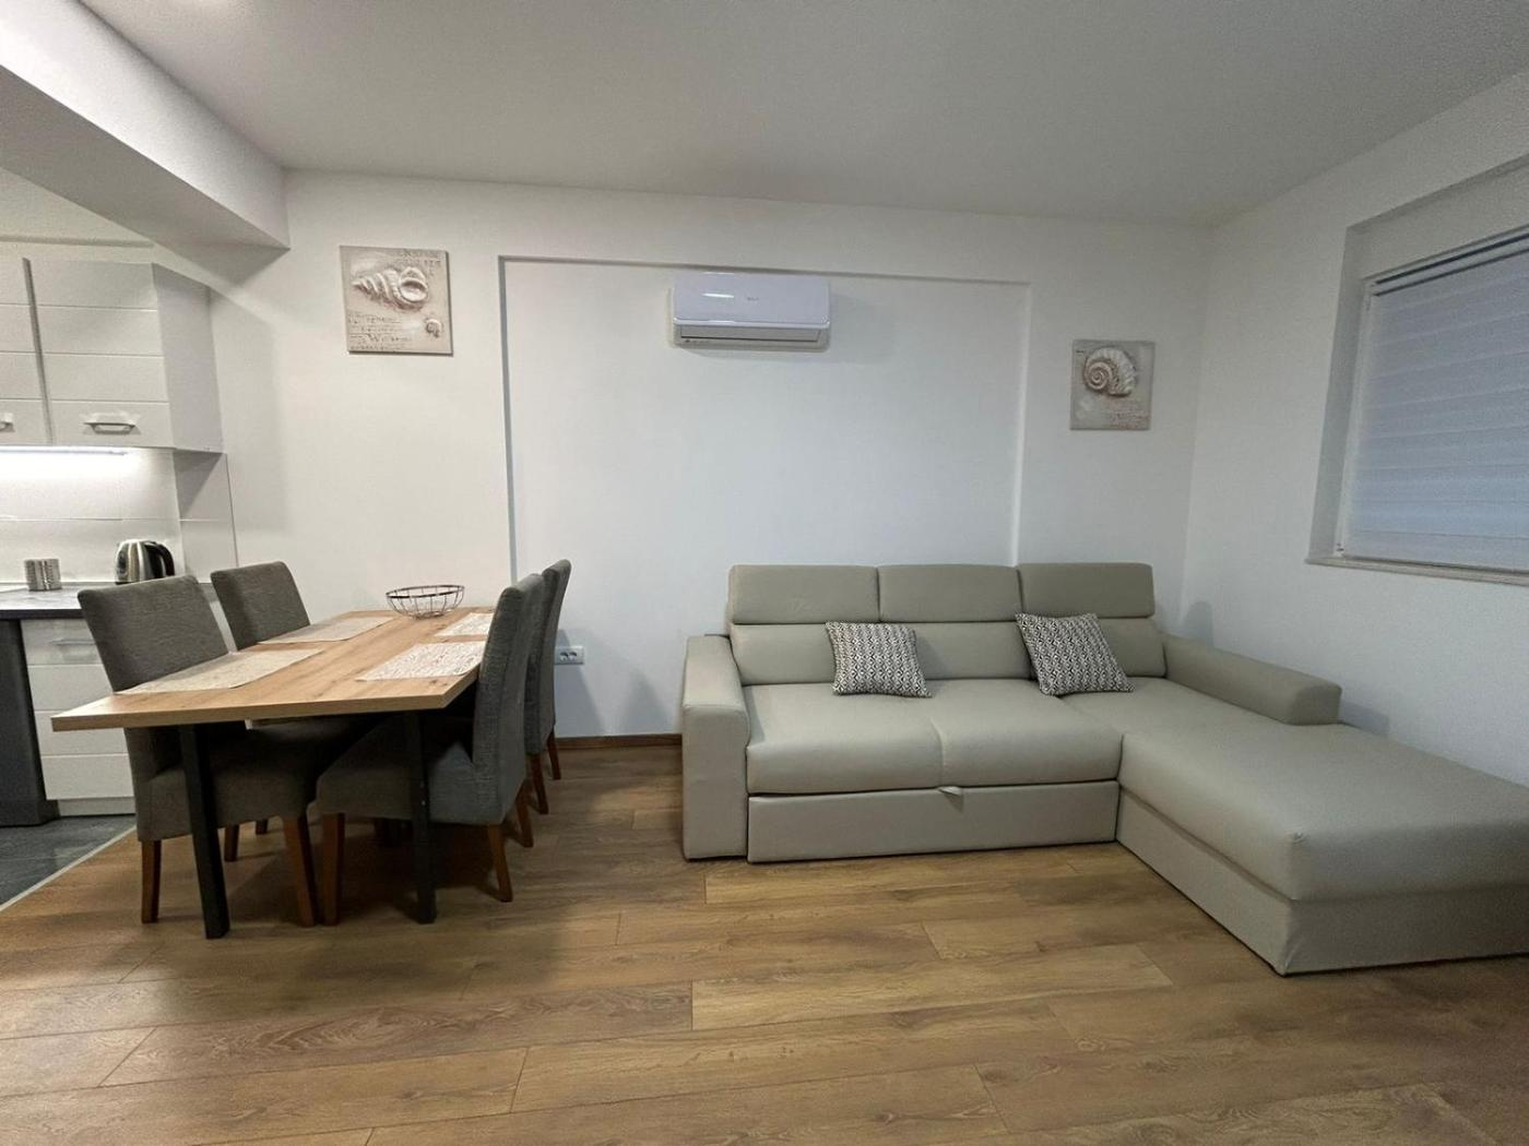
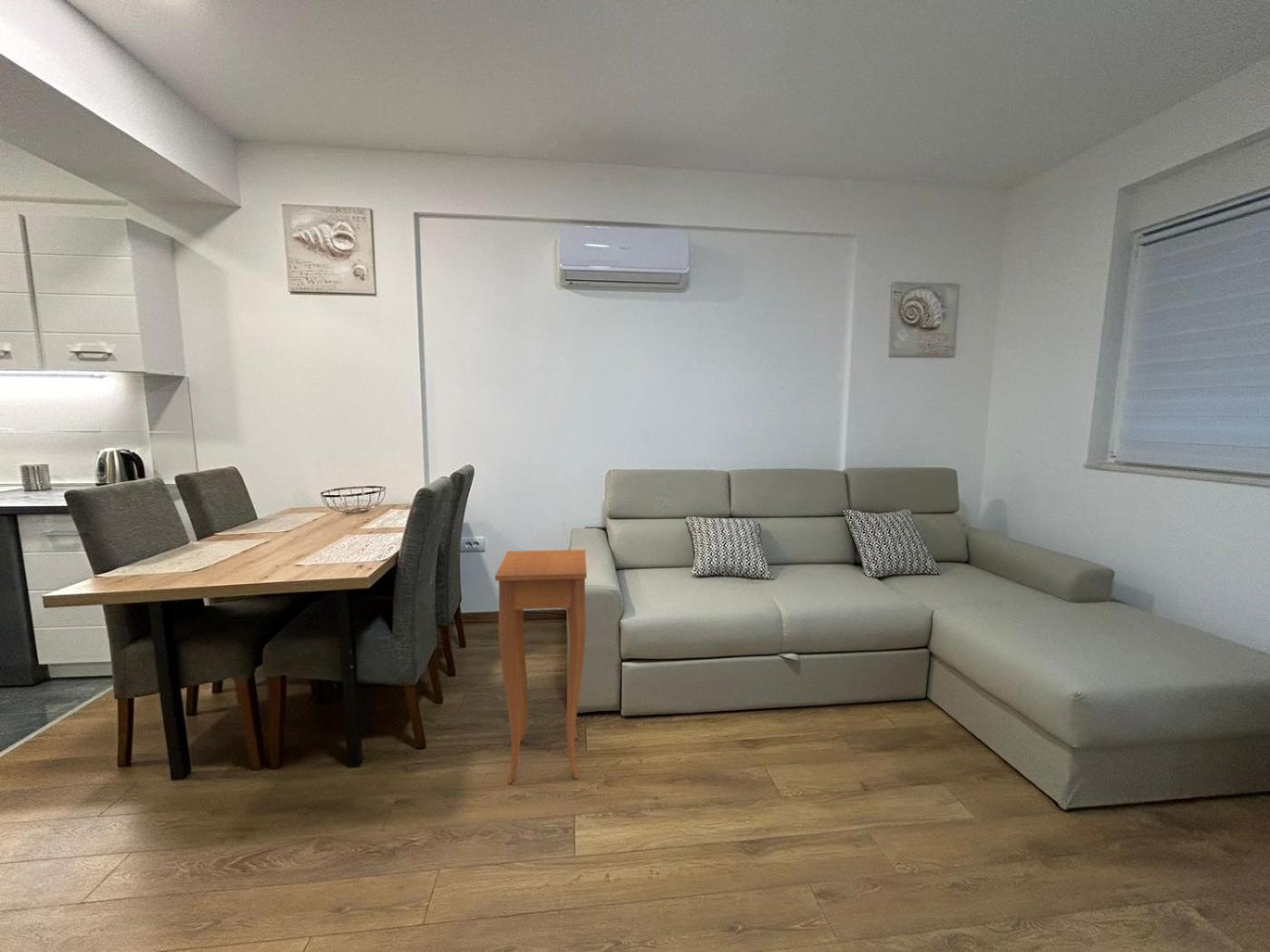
+ side table (525, 665)
